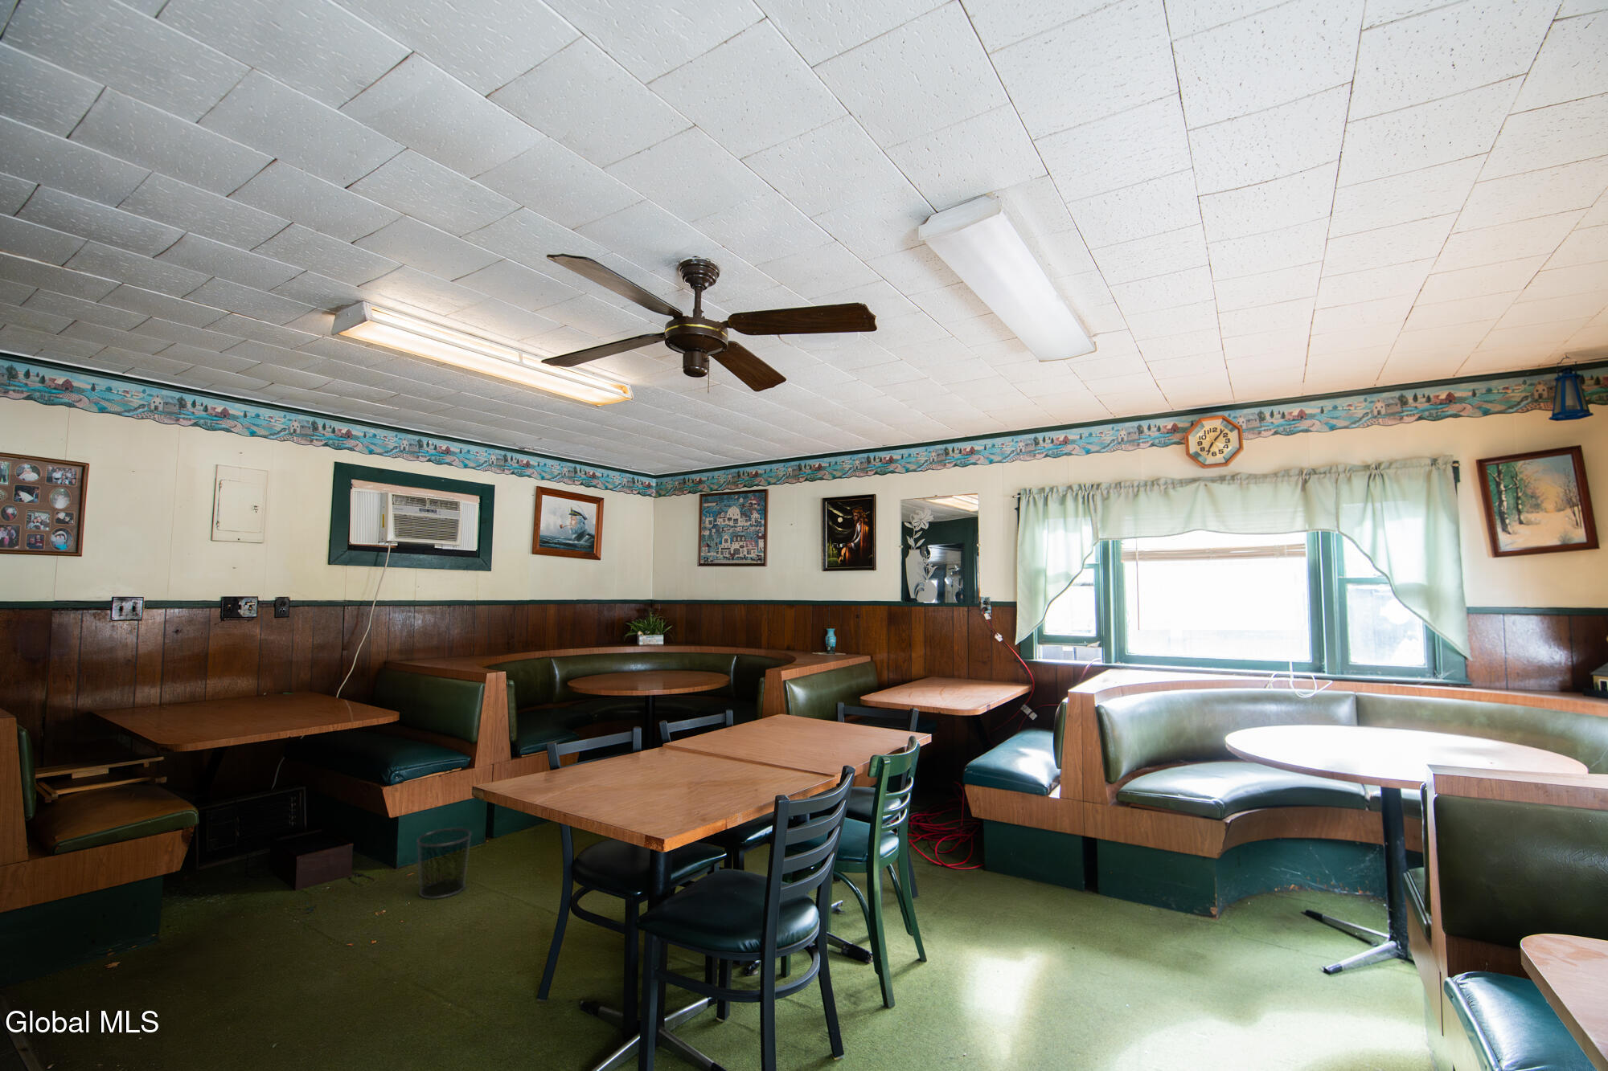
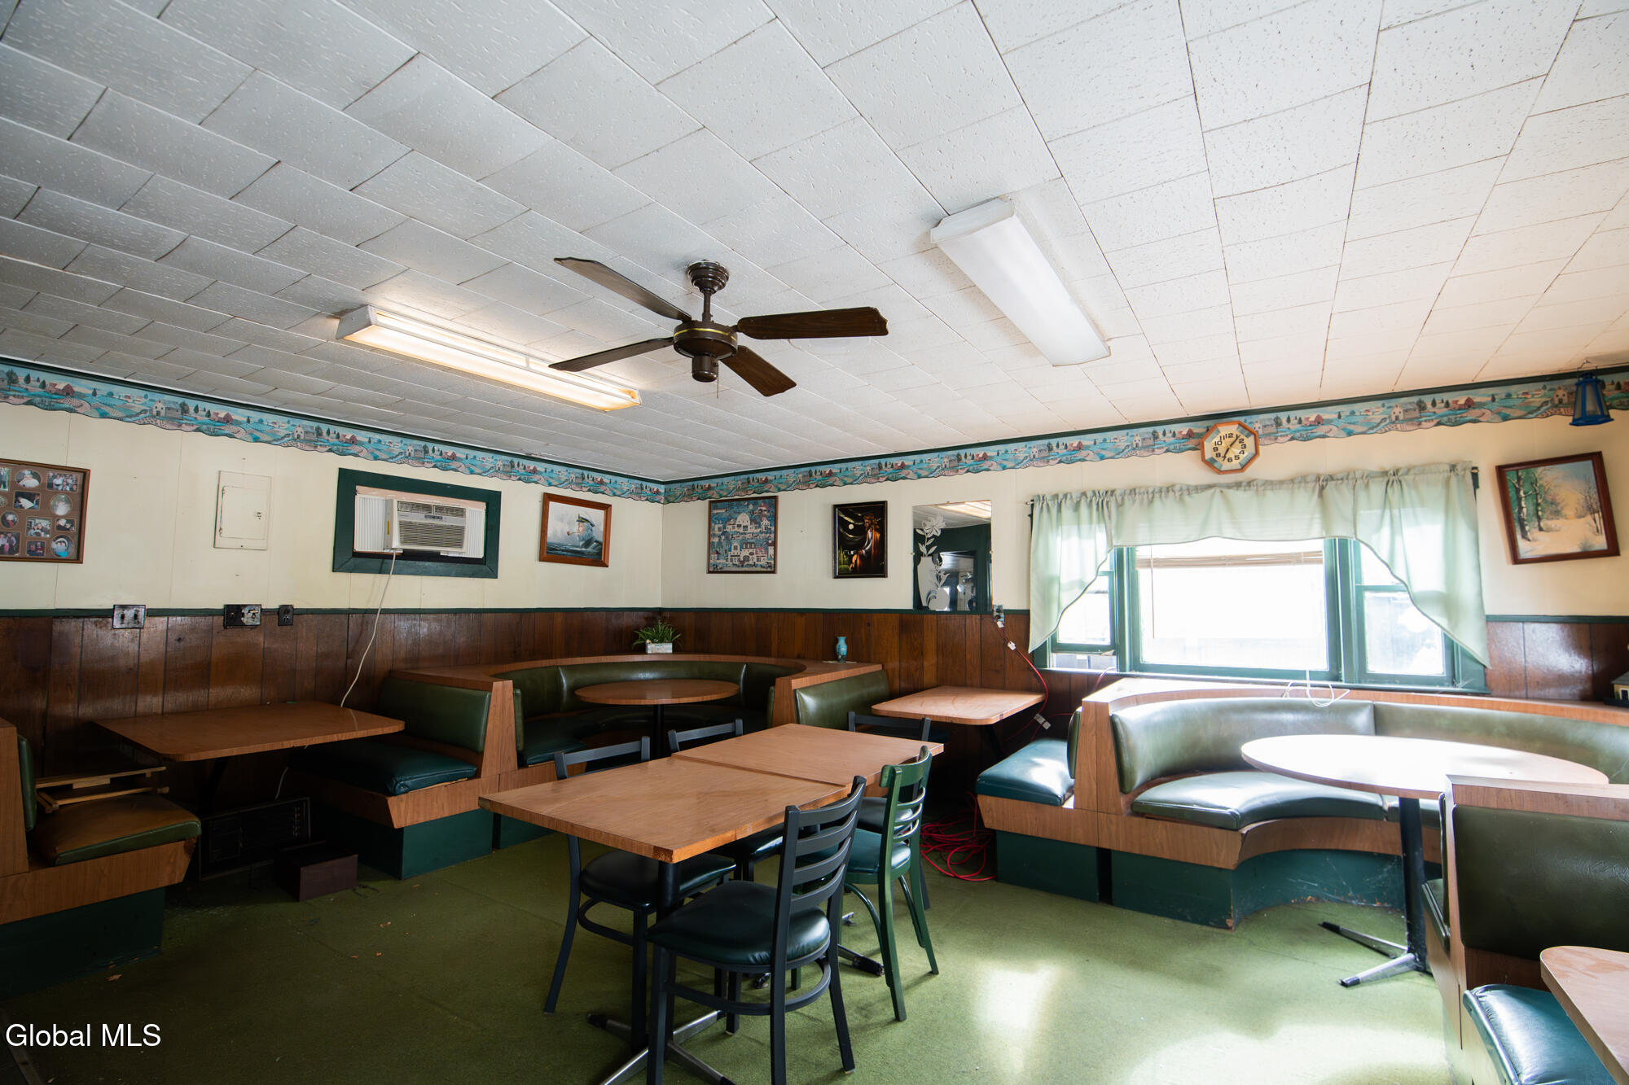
- waste bin (444, 862)
